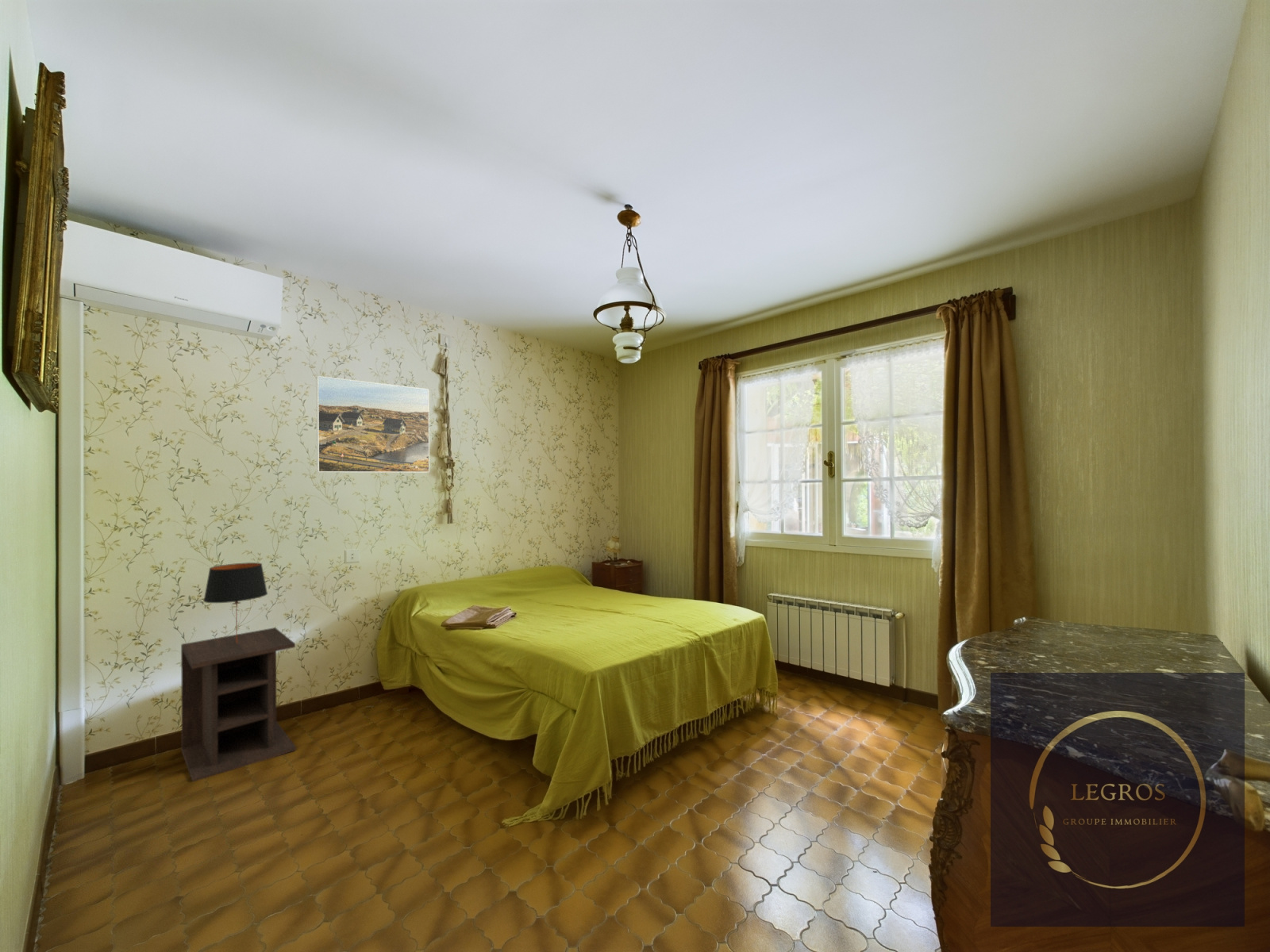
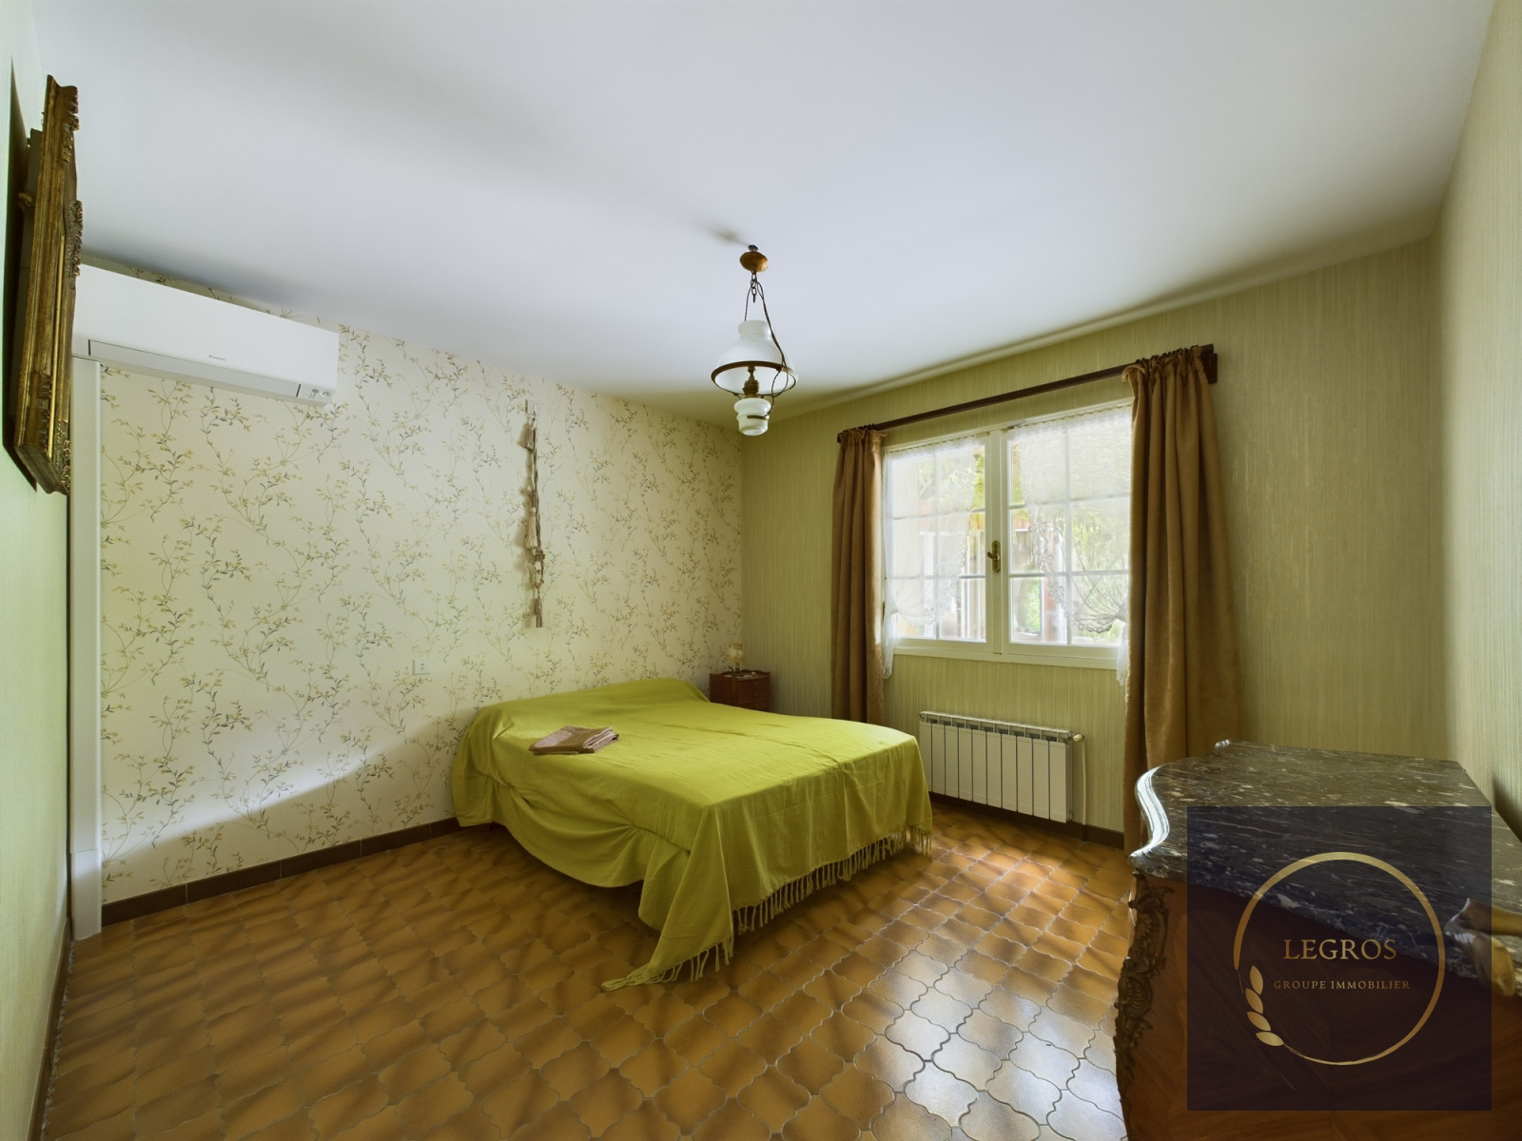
- table lamp (236, 604)
- nightstand (238, 697)
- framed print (376, 428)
